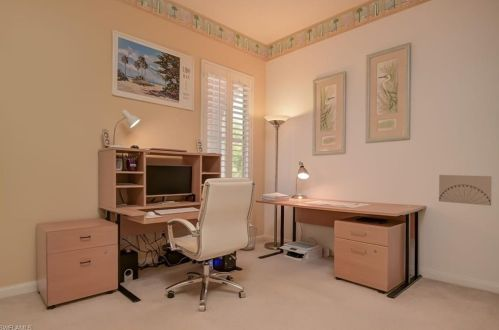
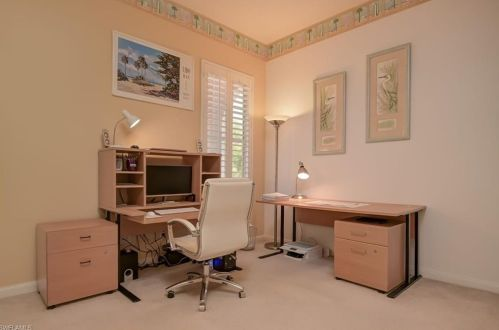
- wall art (464, 189)
